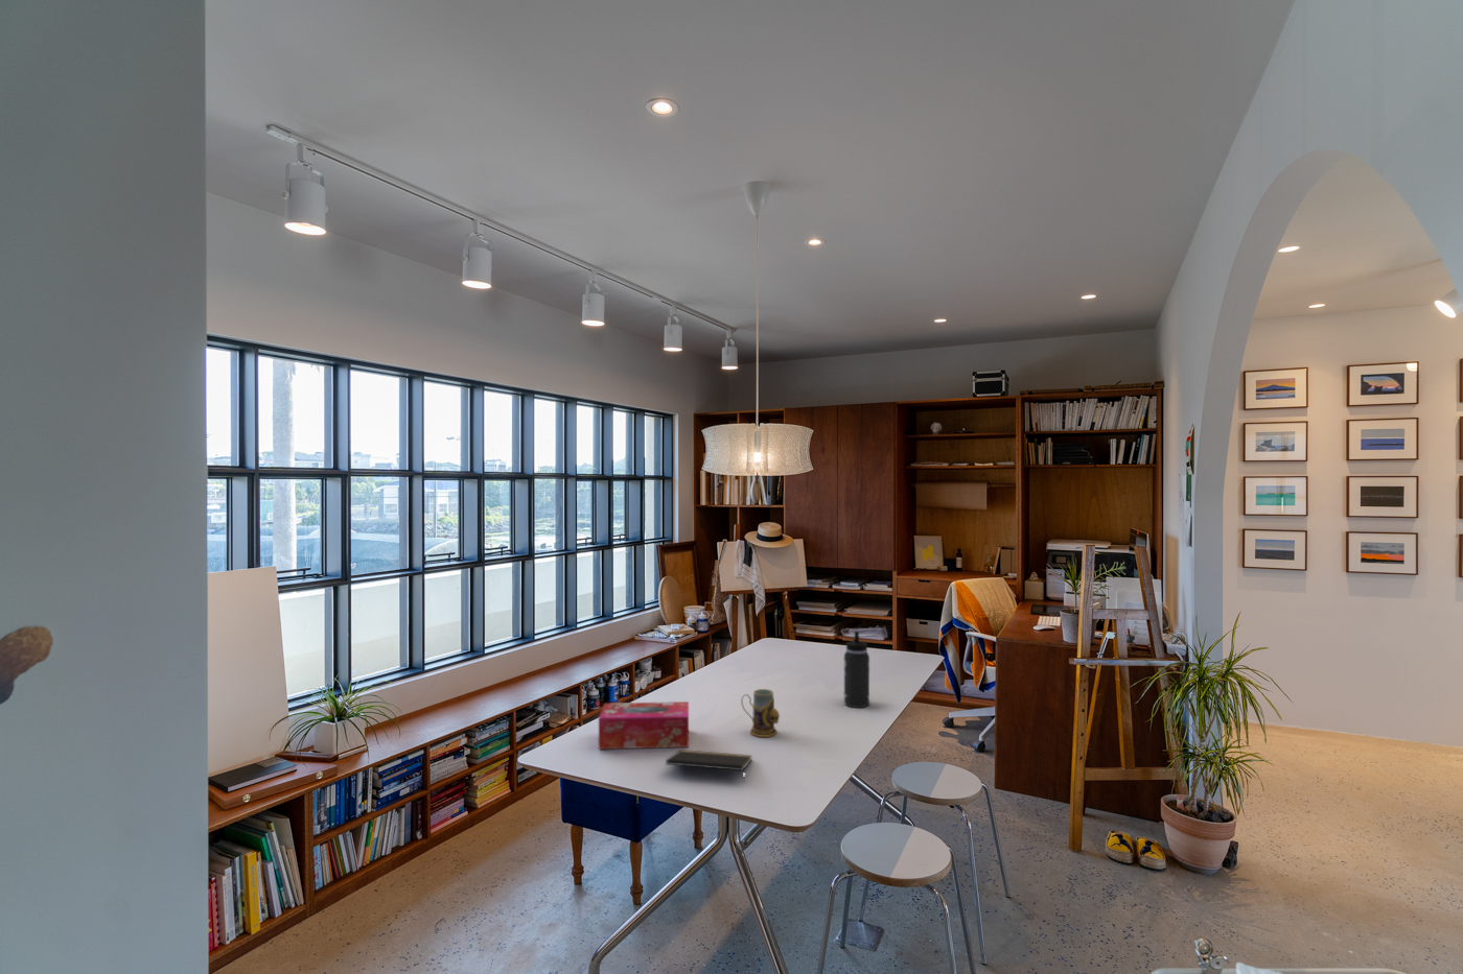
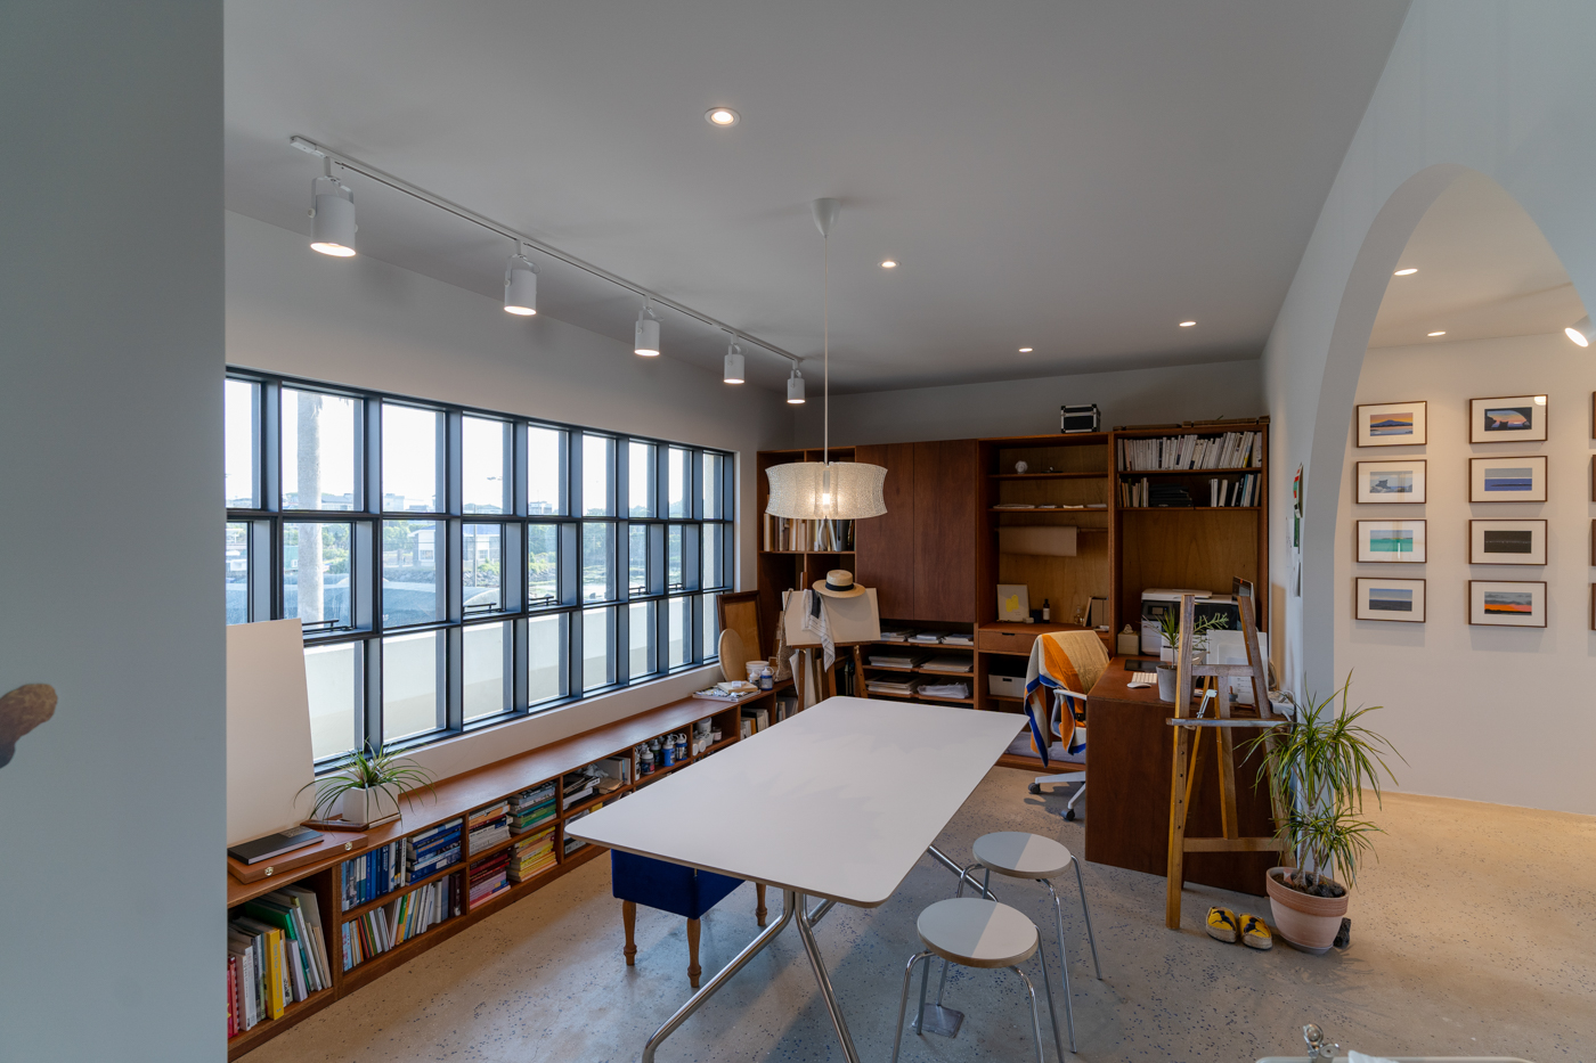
- thermos bottle (856, 666)
- tissue box (645, 724)
- notepad (709, 759)
- mug (759, 711)
